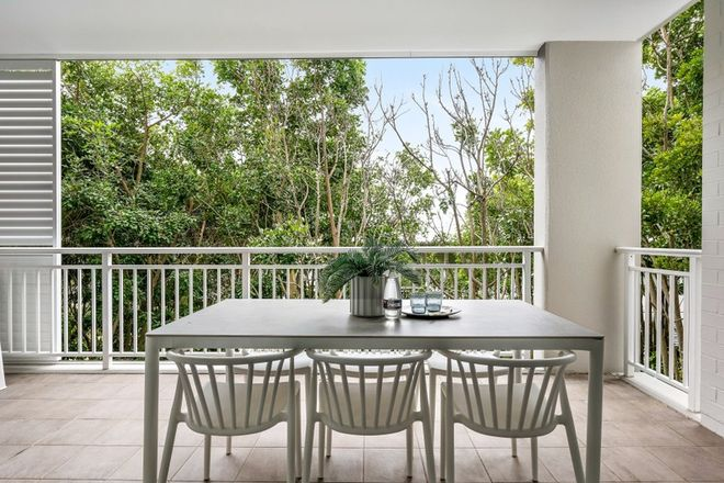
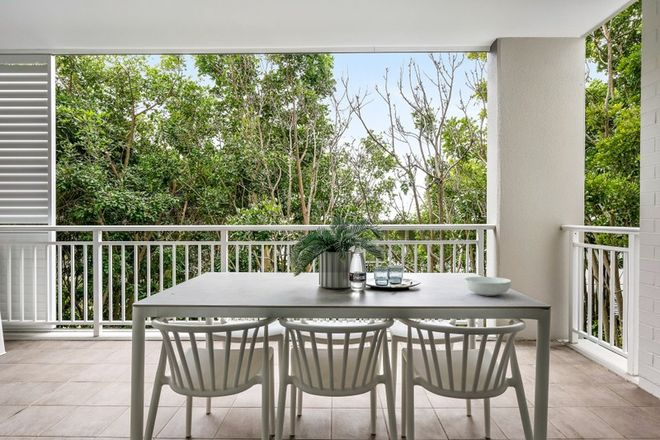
+ serving bowl (487, 286)
